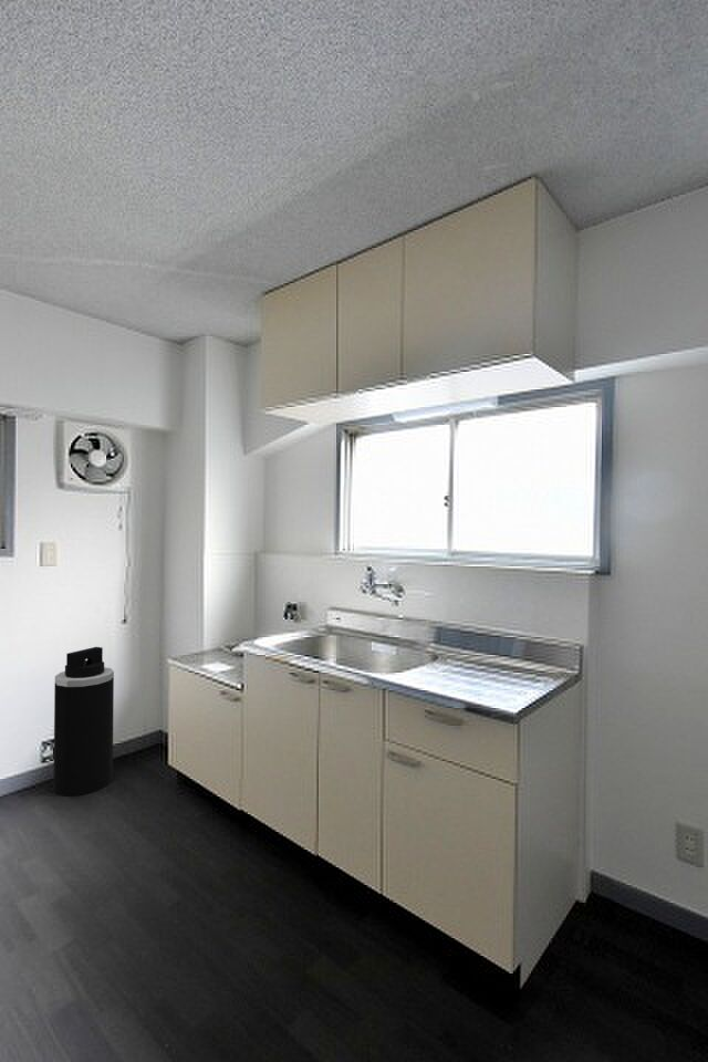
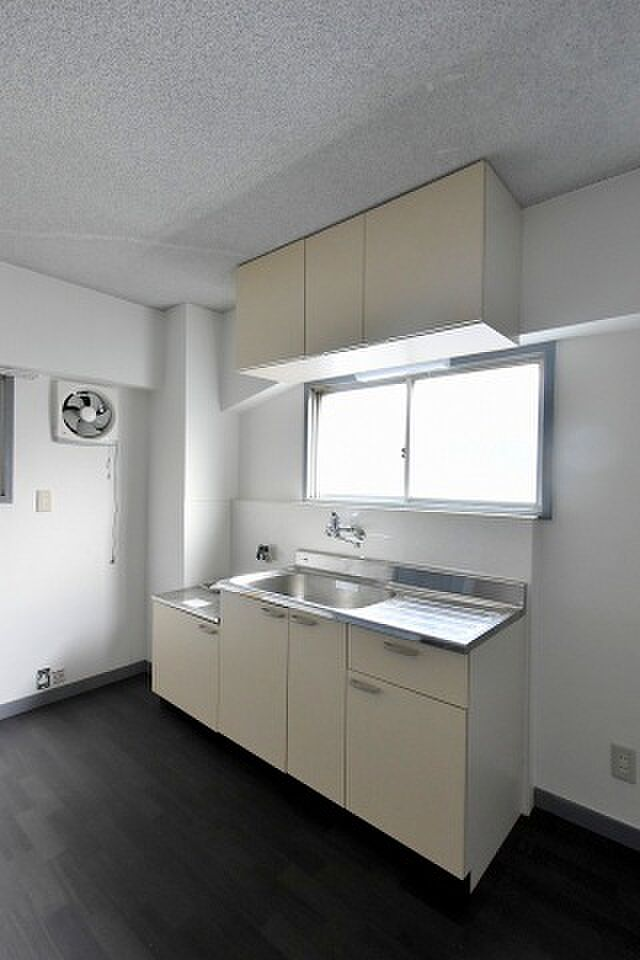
- trash can (84, 716)
